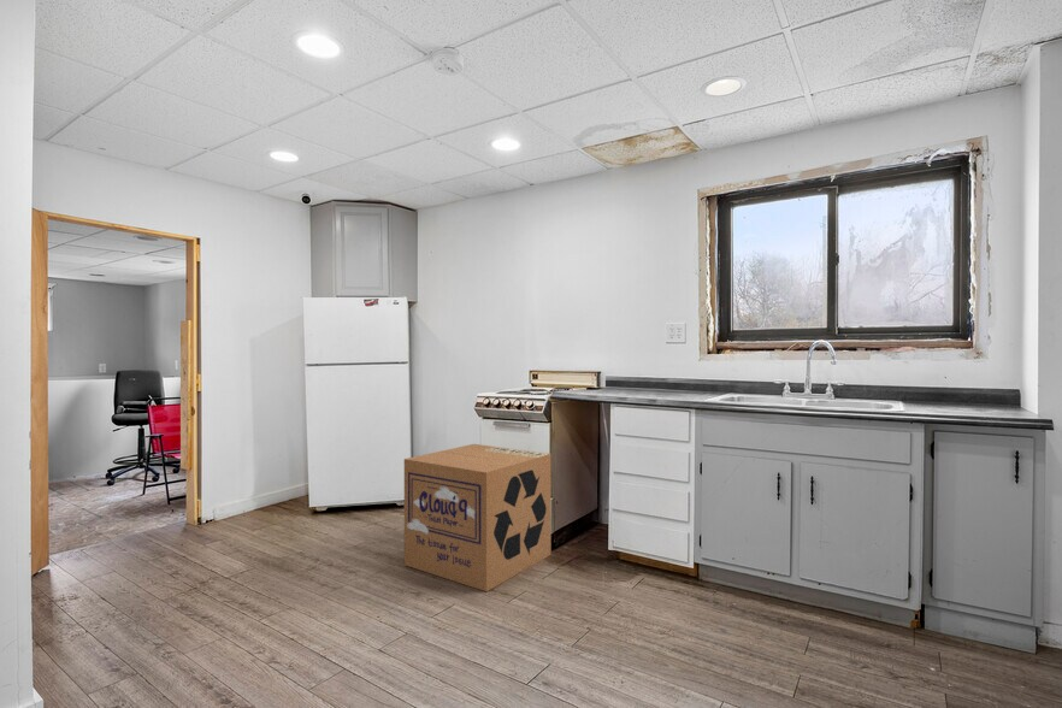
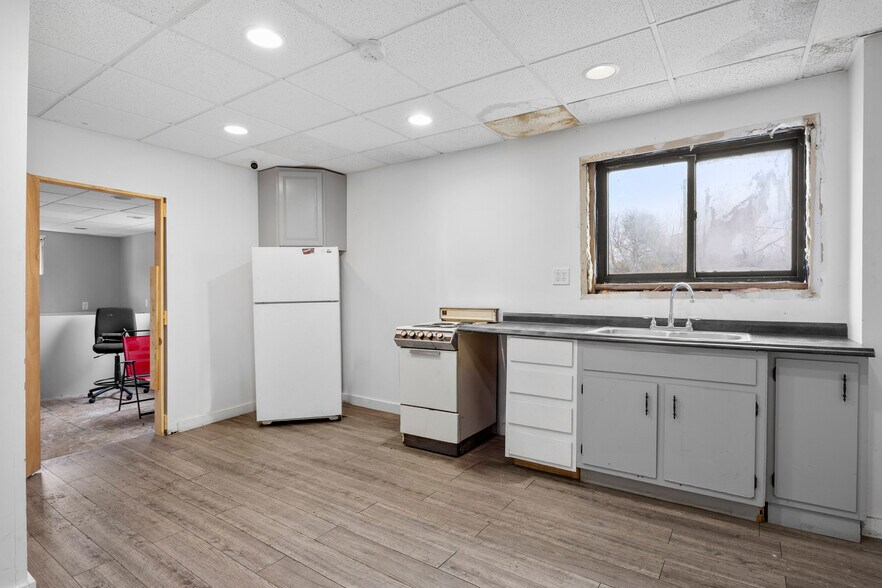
- cardboard box (479, 507)
